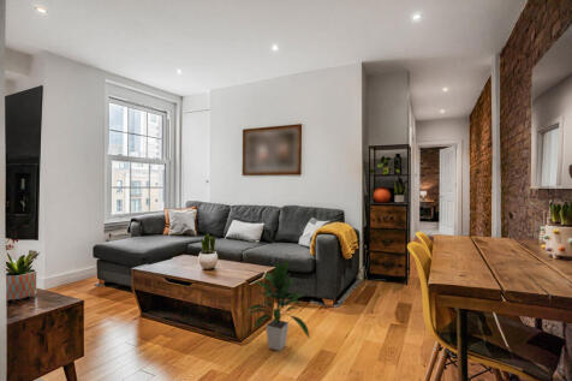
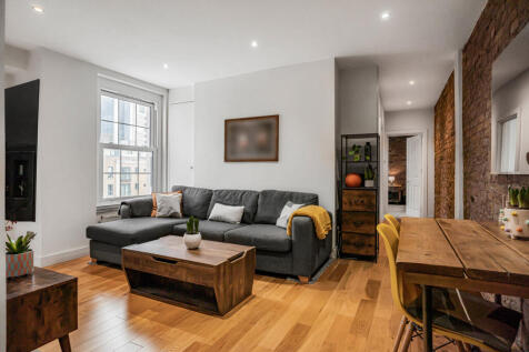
- indoor plant (279, 304)
